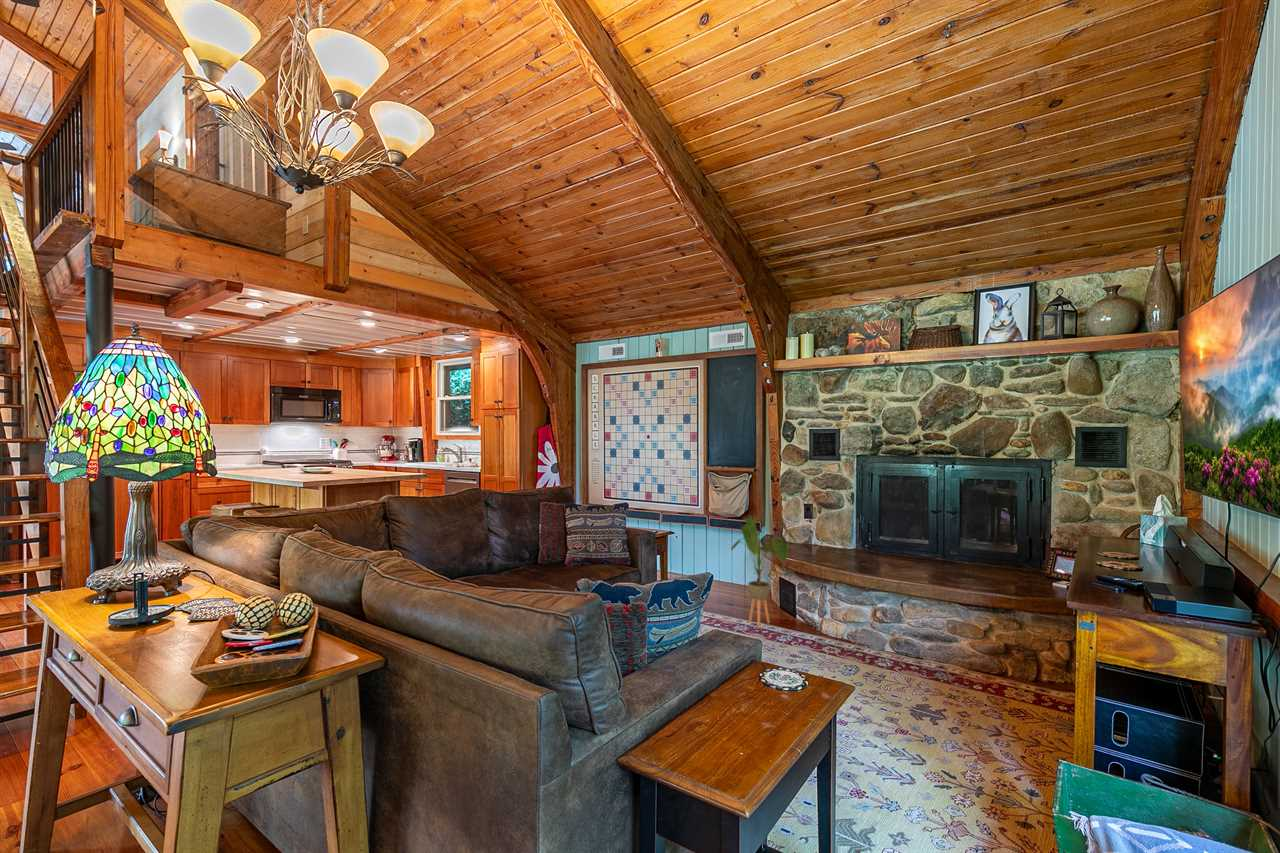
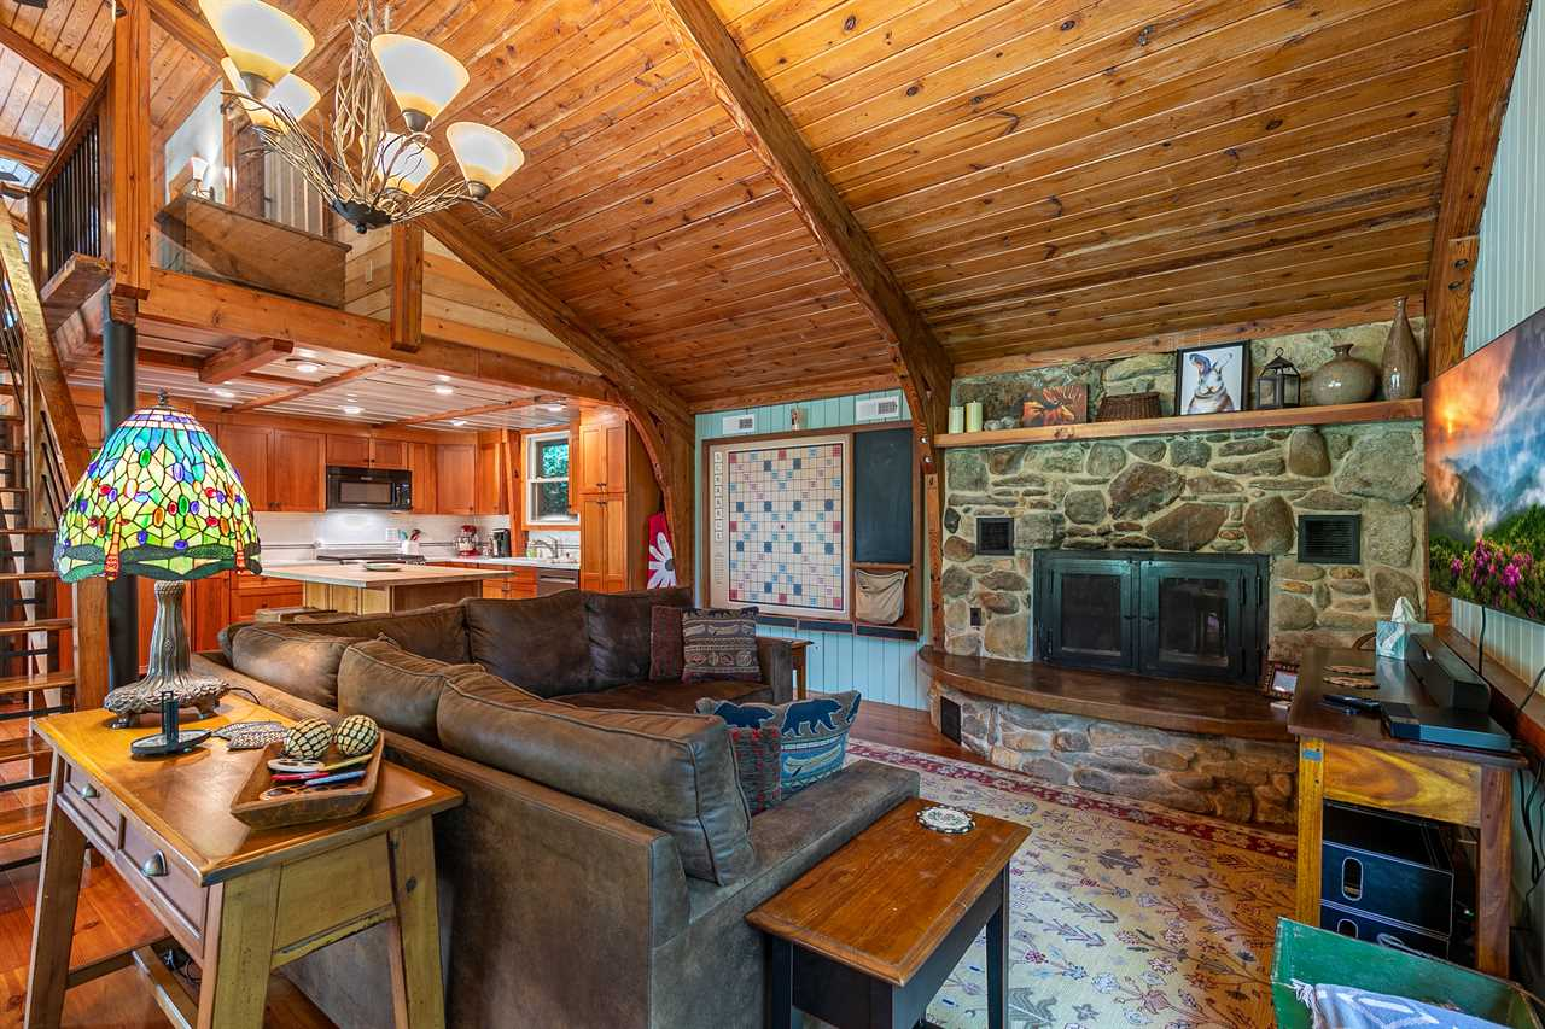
- house plant (762, 569)
